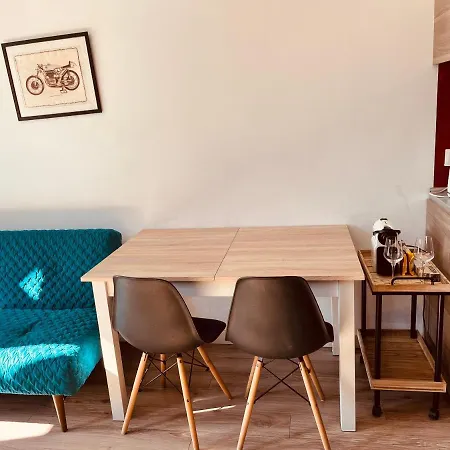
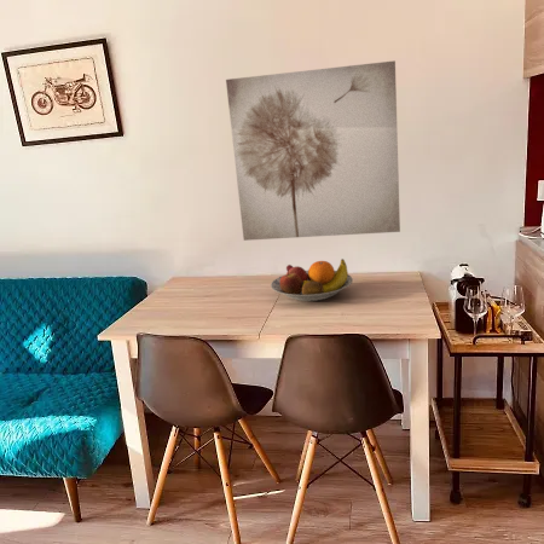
+ wall art (314, 156)
+ fruit bowl (311, 278)
